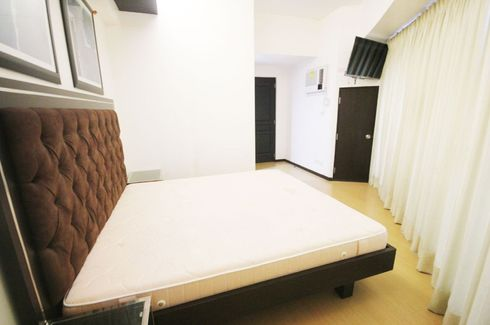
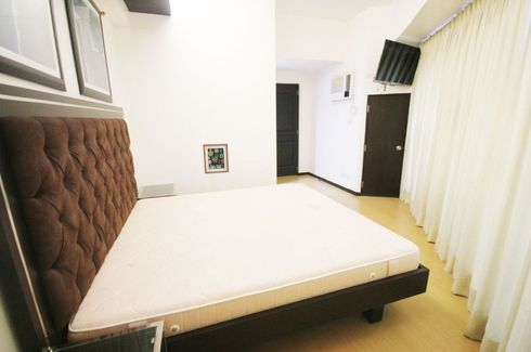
+ wall art (216, 158)
